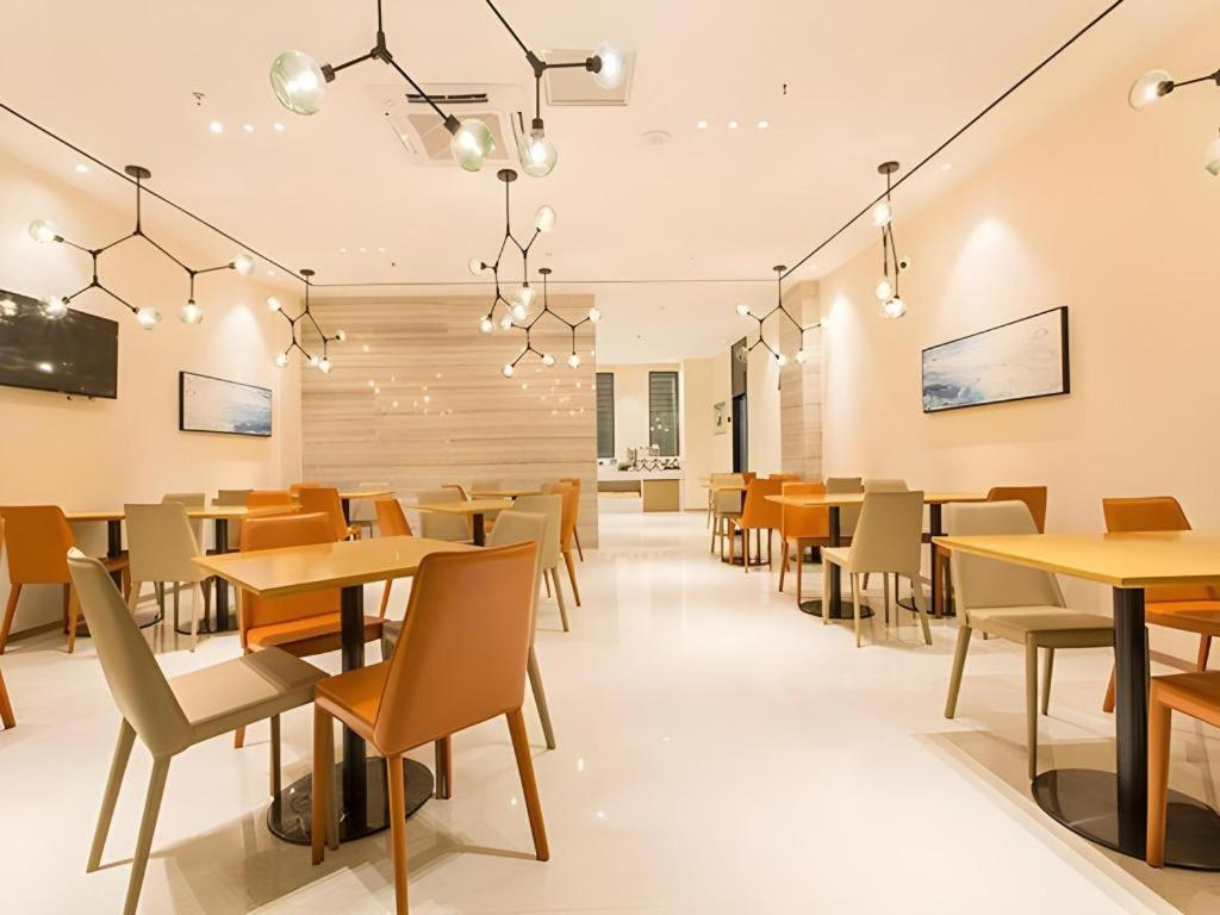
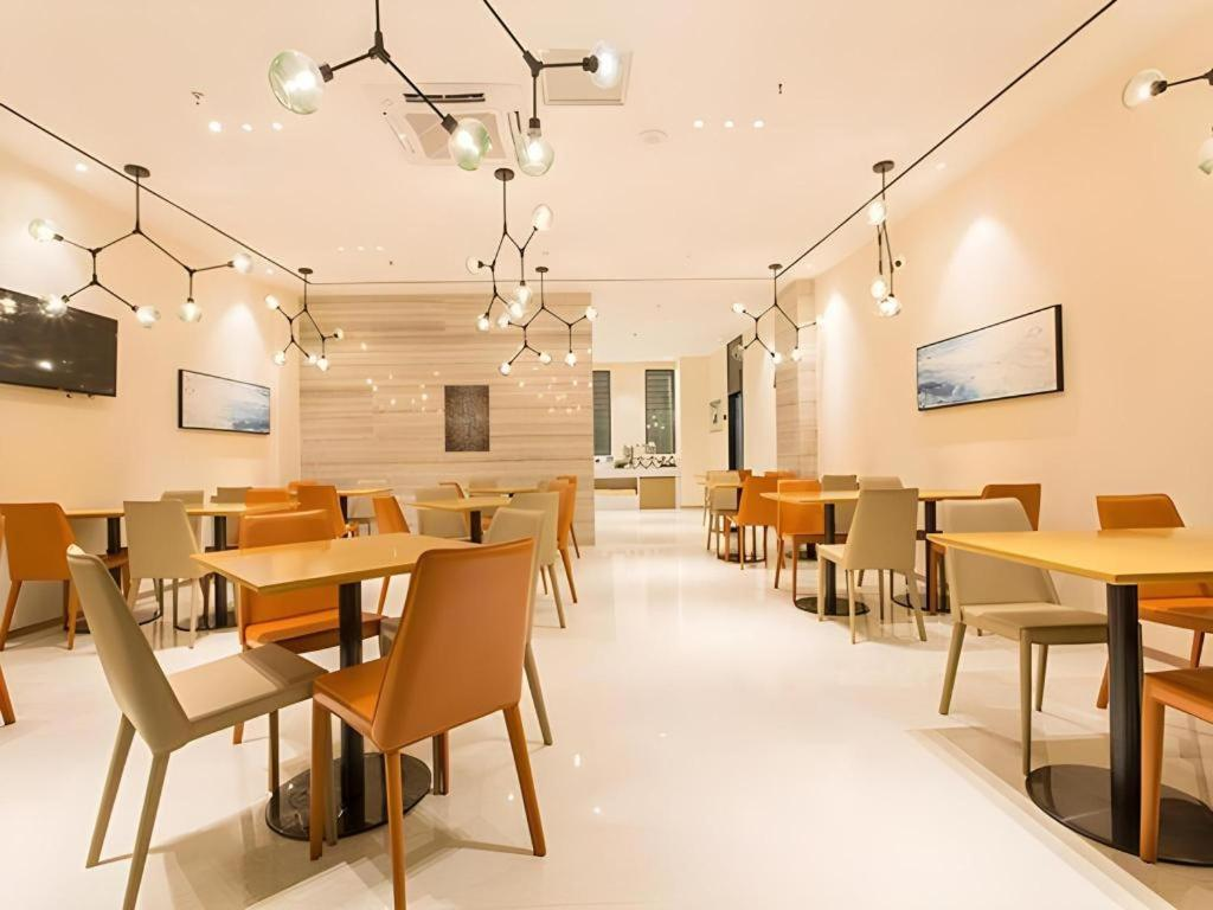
+ wall art (467, 418)
